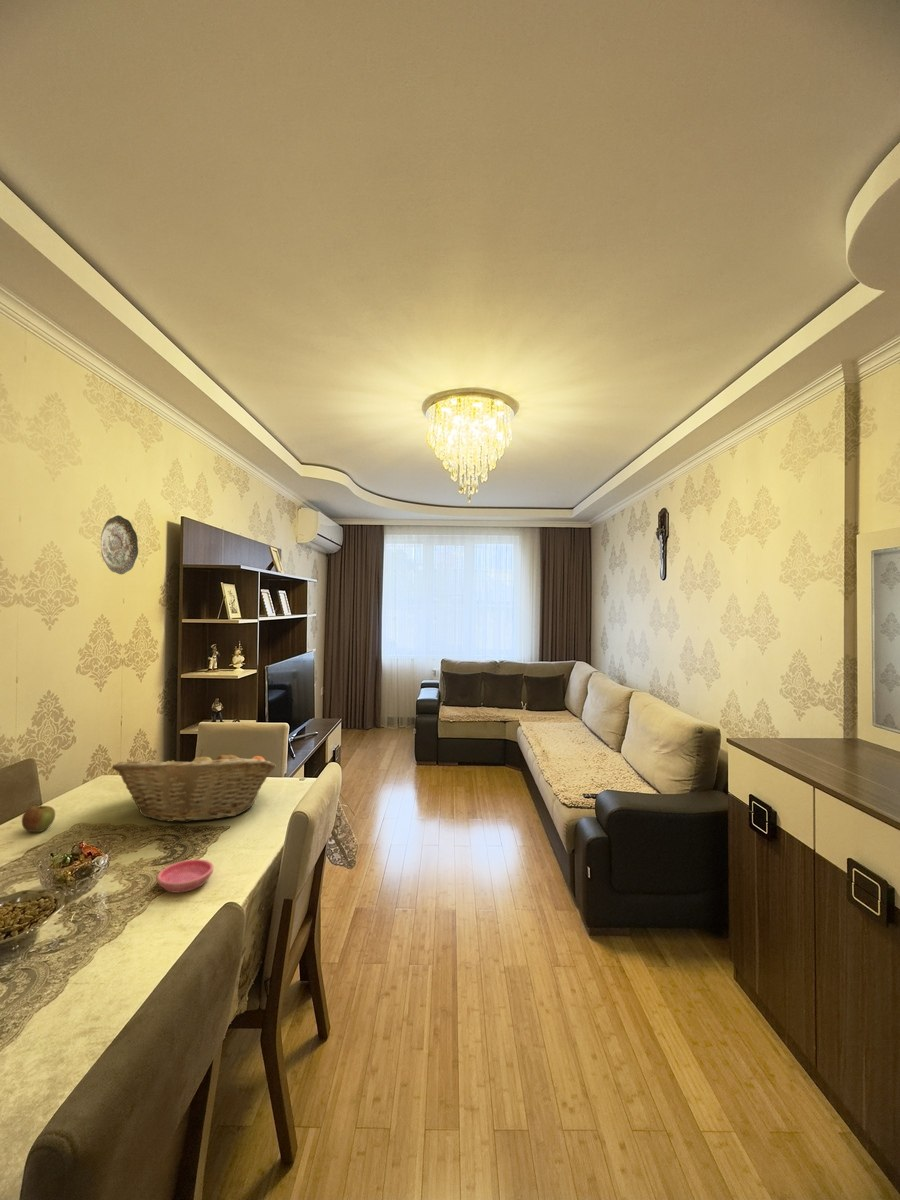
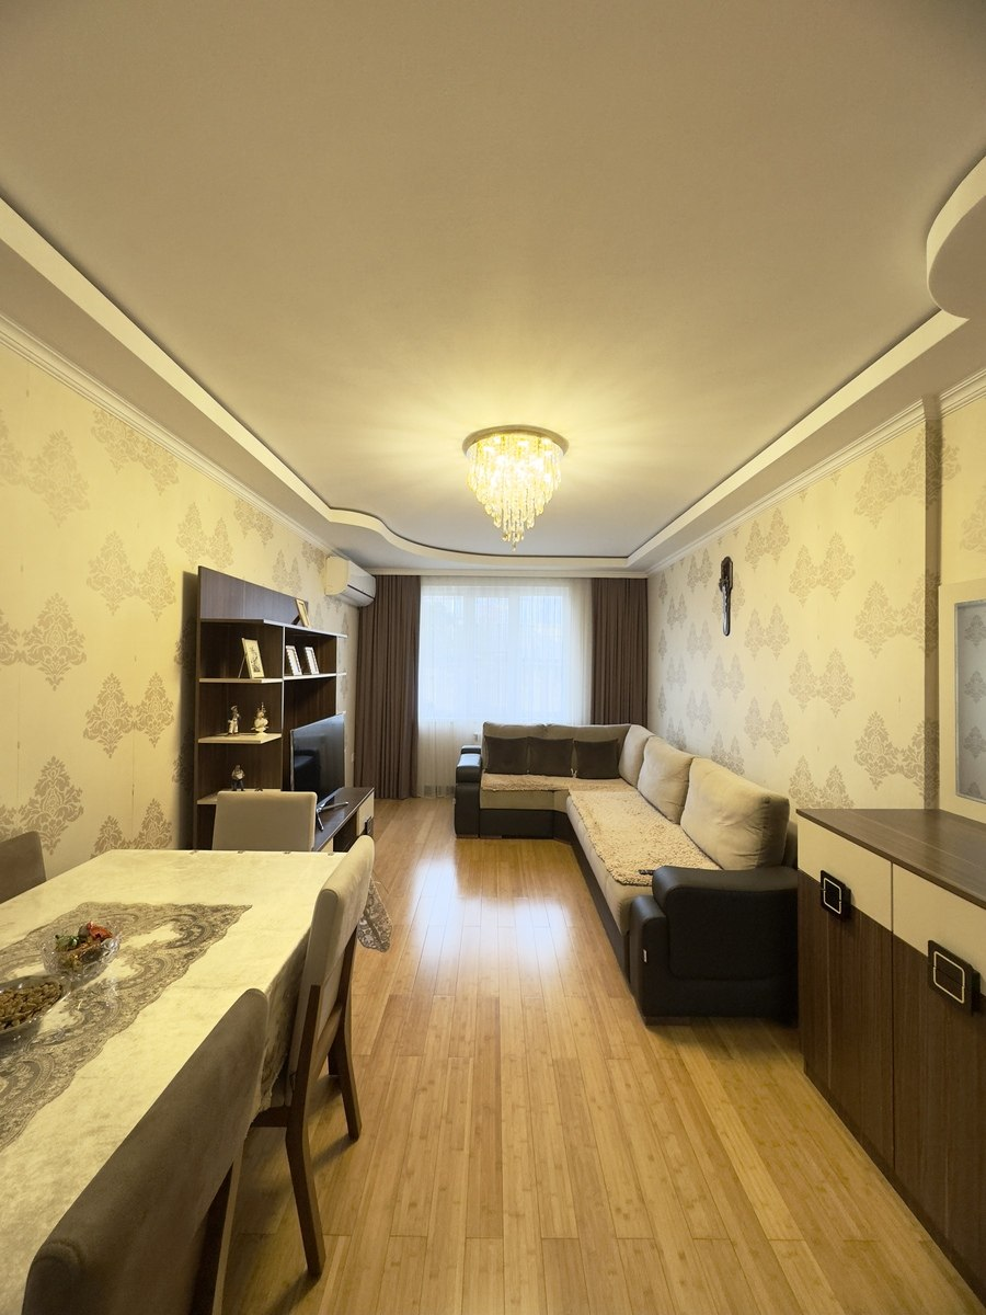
- apple (38, 816)
- fruit basket (197, 777)
- decorative plate (117, 545)
- saucer (185, 876)
